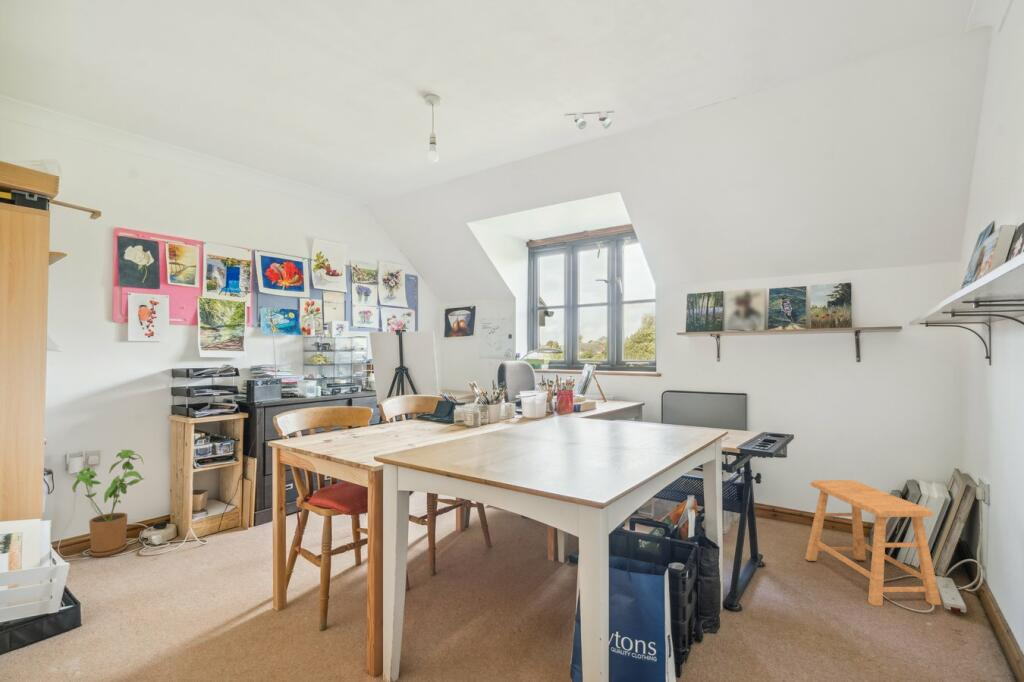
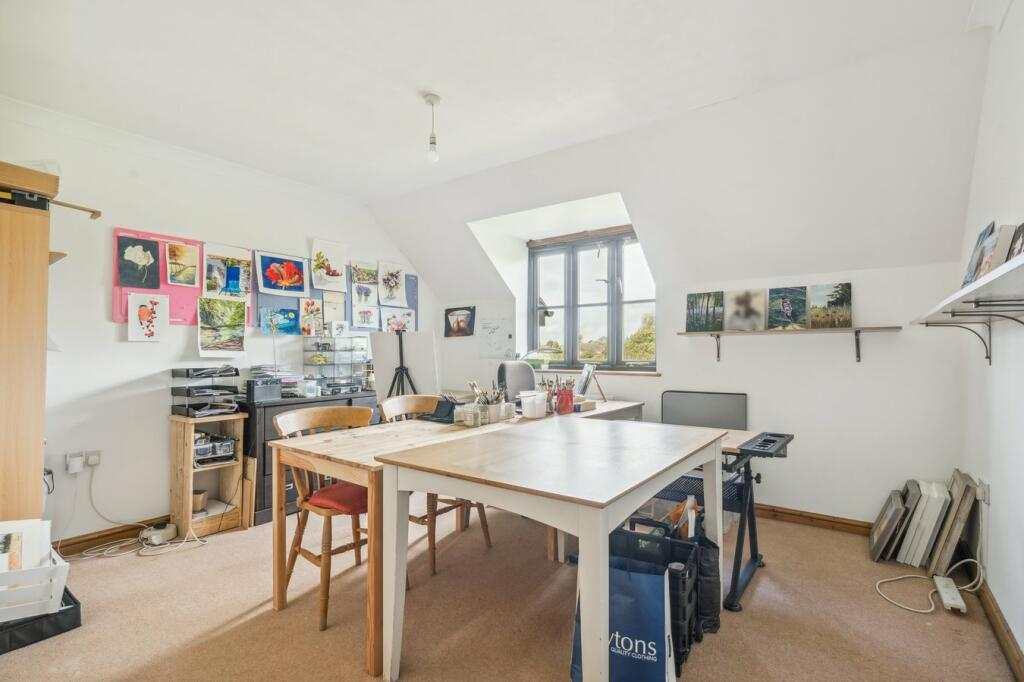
- track lighting (585, 121)
- stool (863, 536)
- house plant (113, 501)
